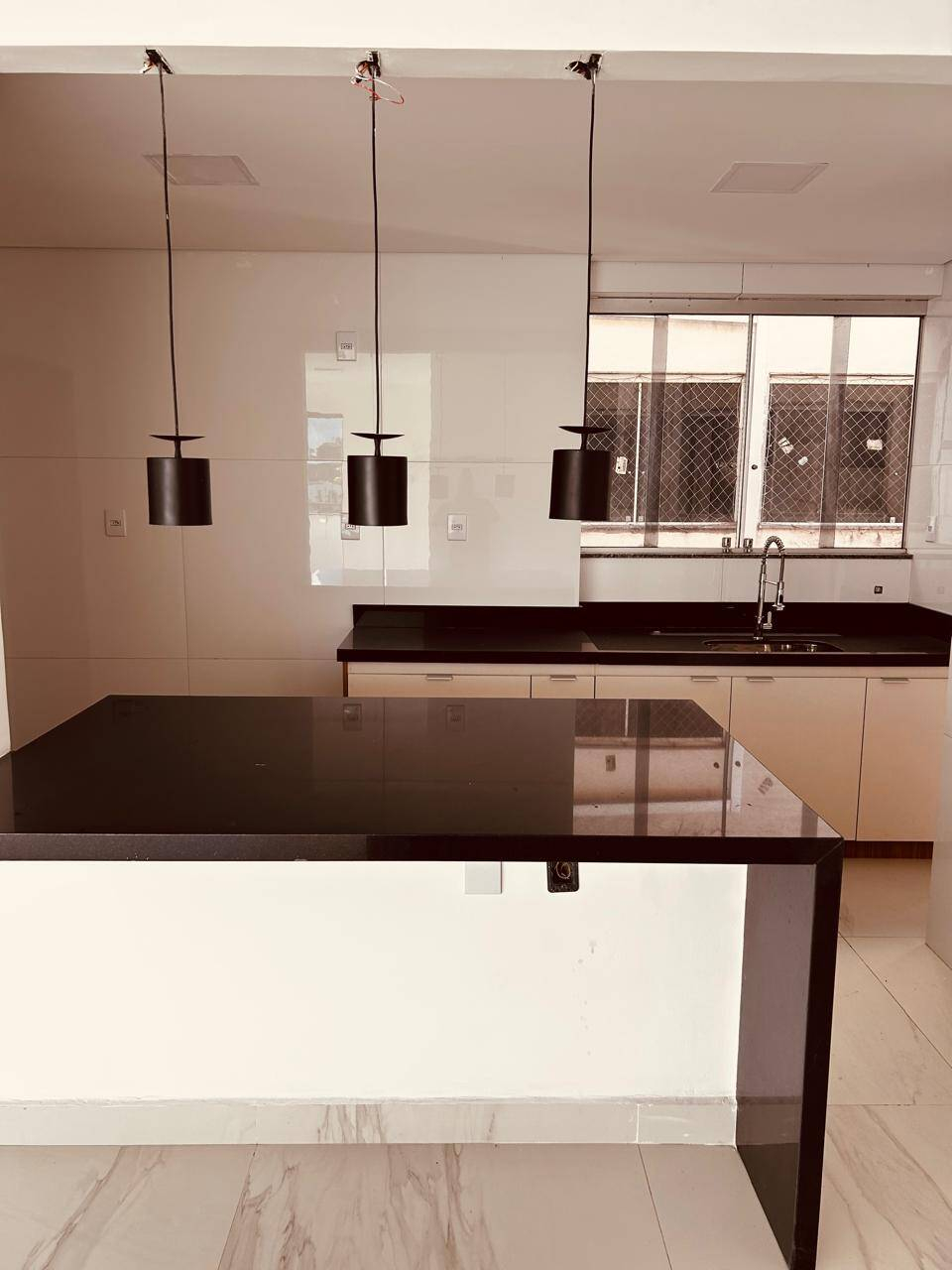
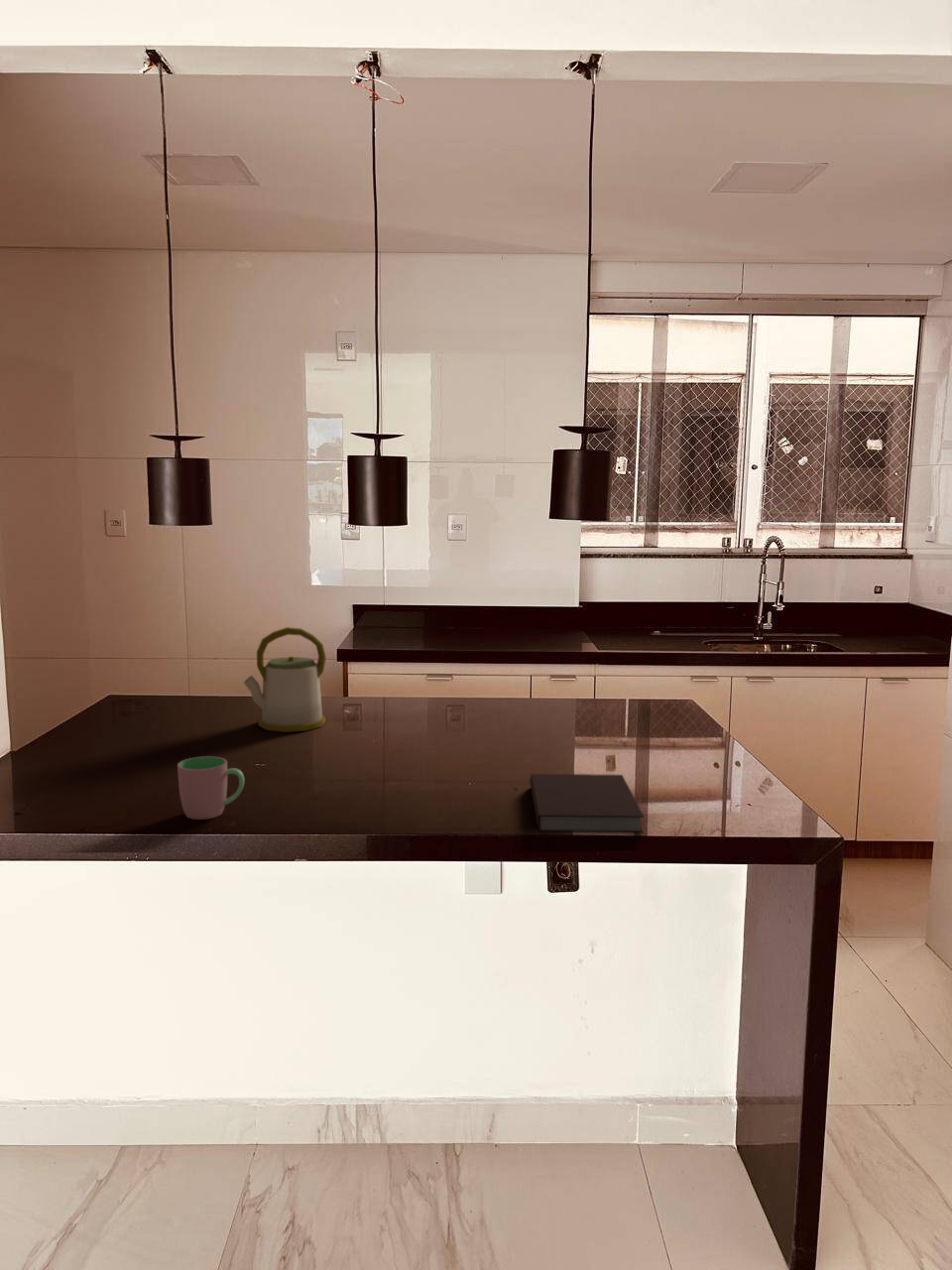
+ notebook (582, 801)
+ kettle (285, 676)
+ cup (211, 788)
